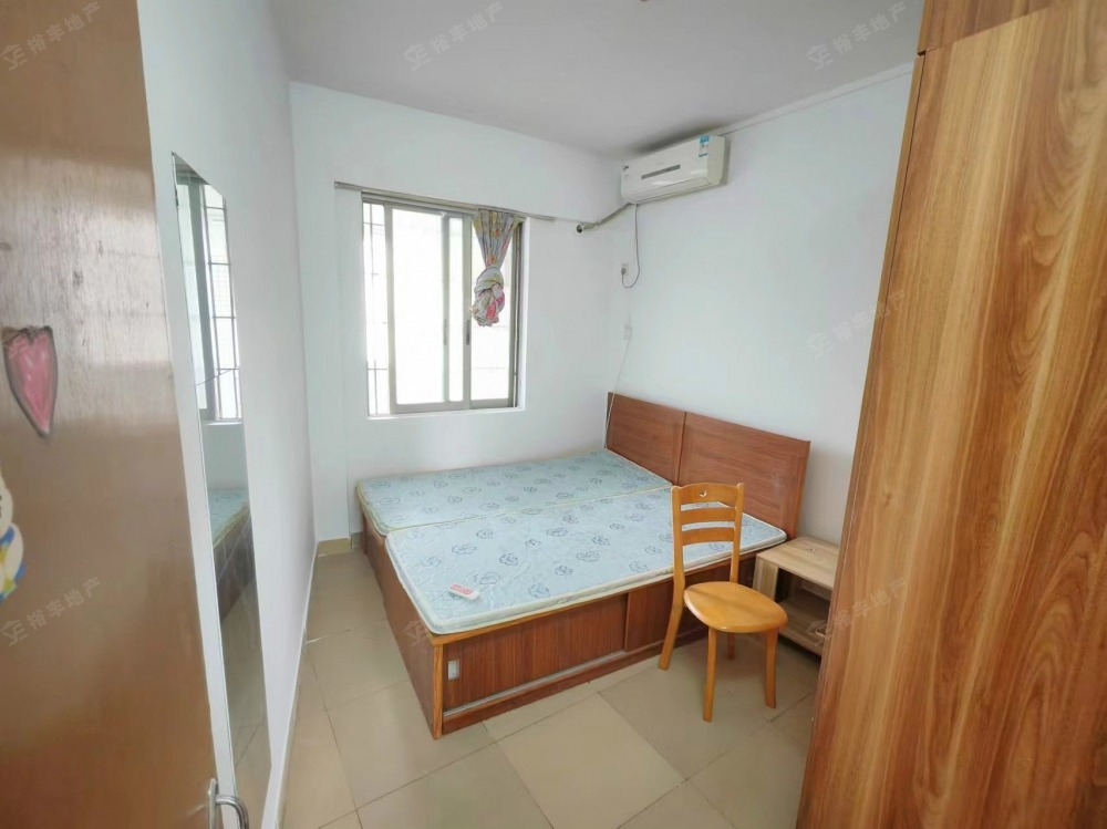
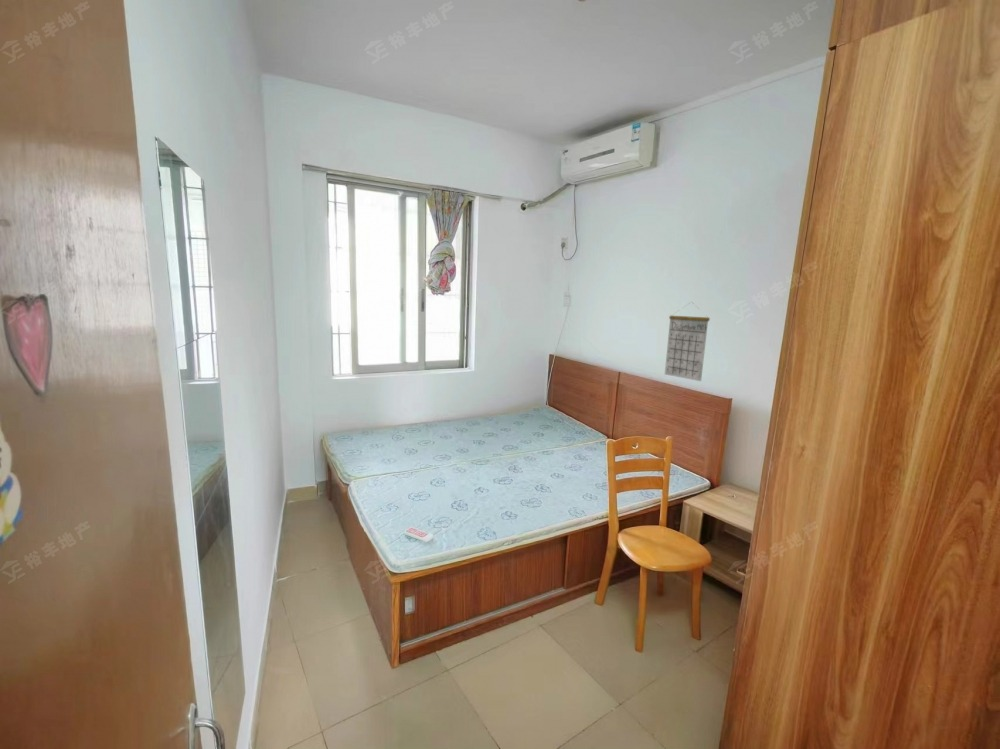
+ calendar (686, 340)
